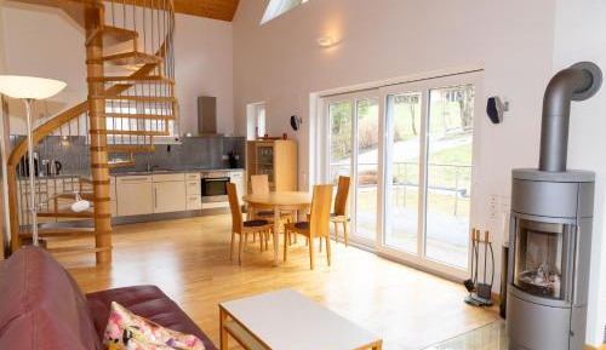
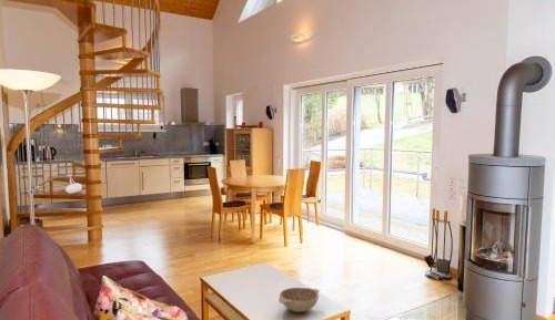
+ decorative bowl (299, 300)
